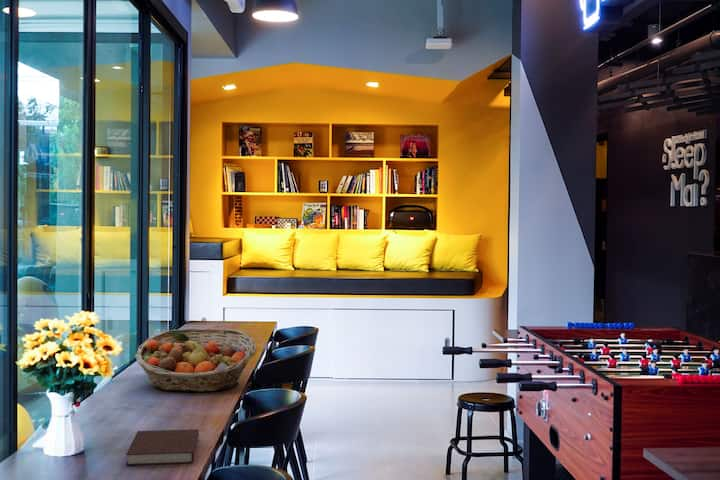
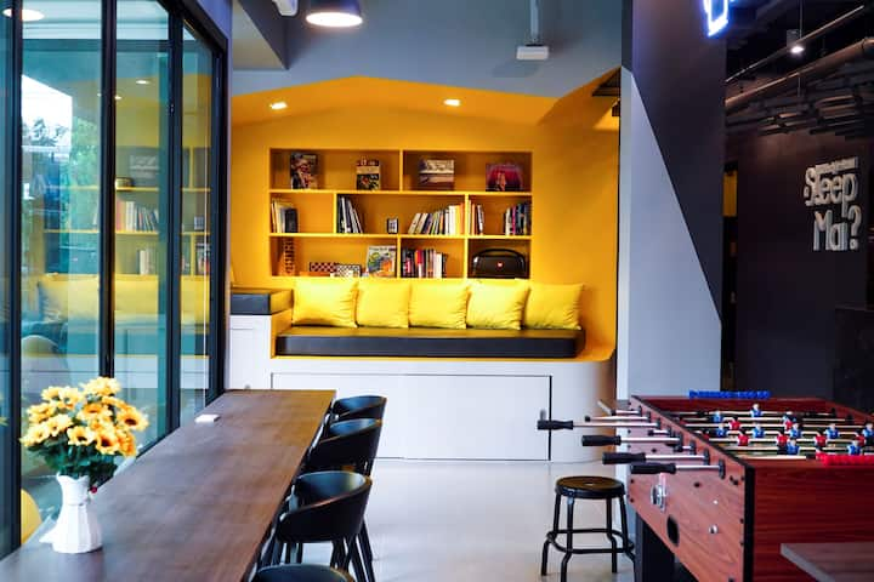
- notebook (164, 446)
- fruit basket (196, 359)
